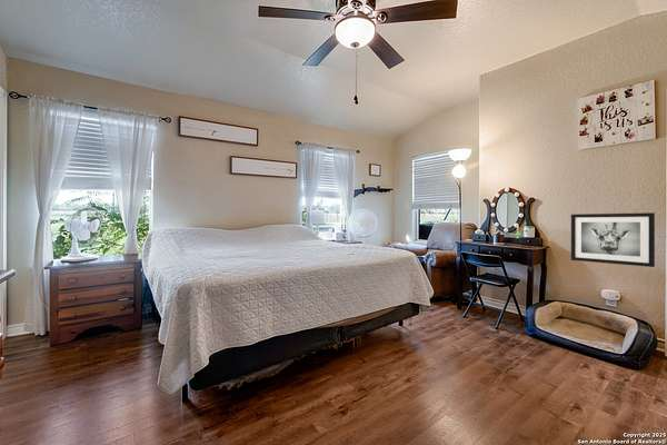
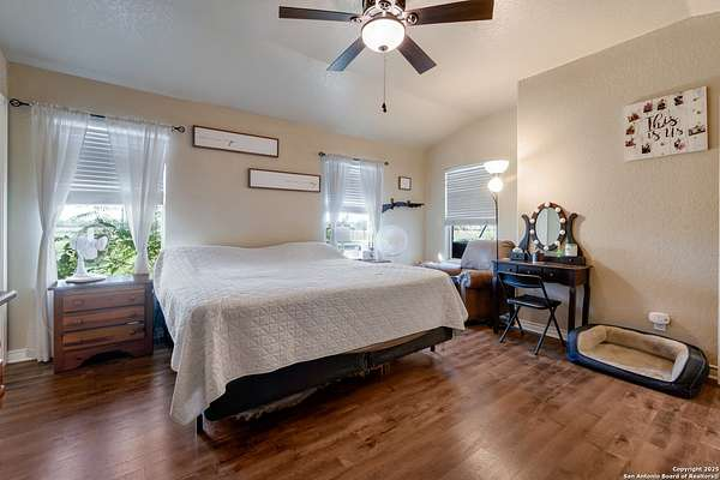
- wall art (609, 238)
